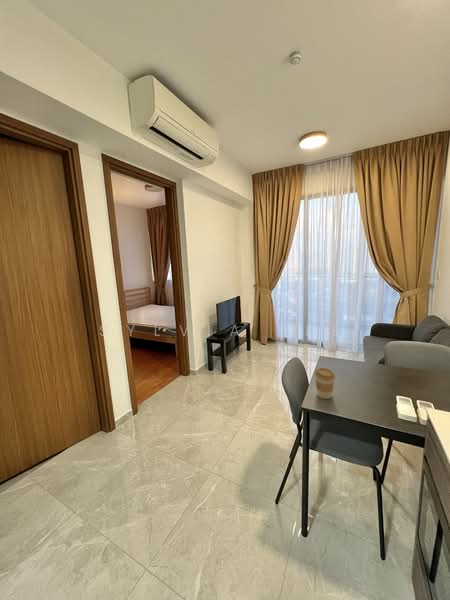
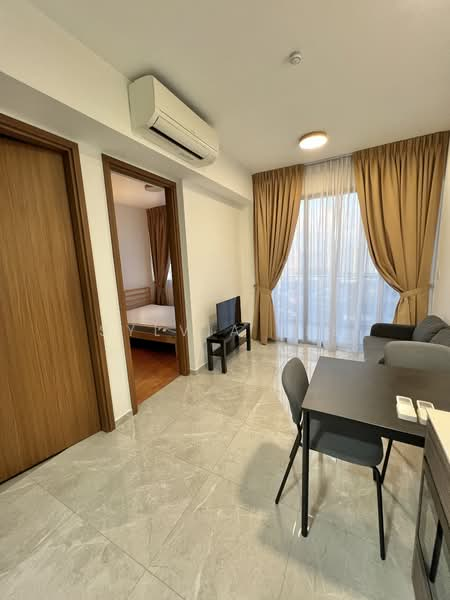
- coffee cup (324, 382)
